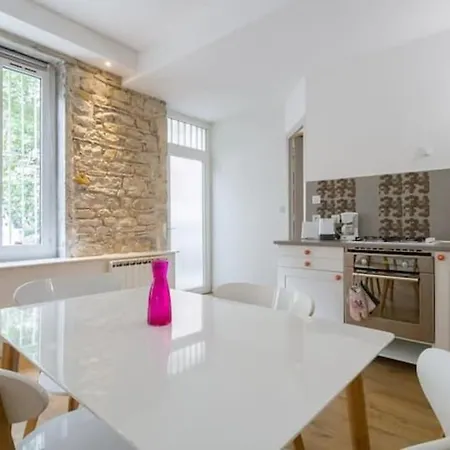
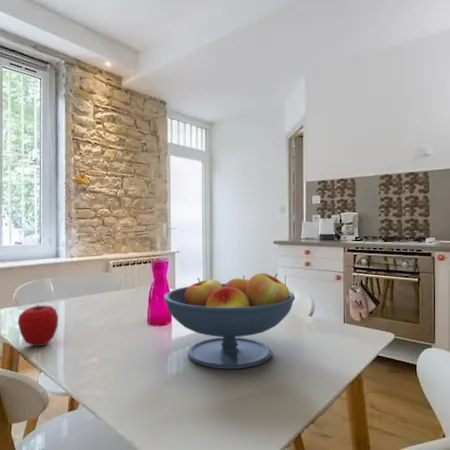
+ apple (38, 324)
+ fruit bowl (229, 313)
